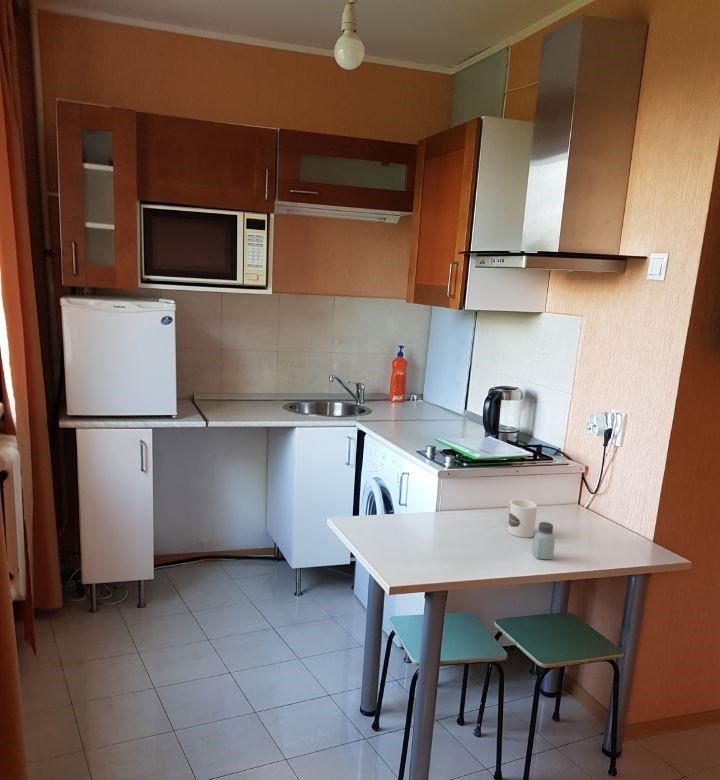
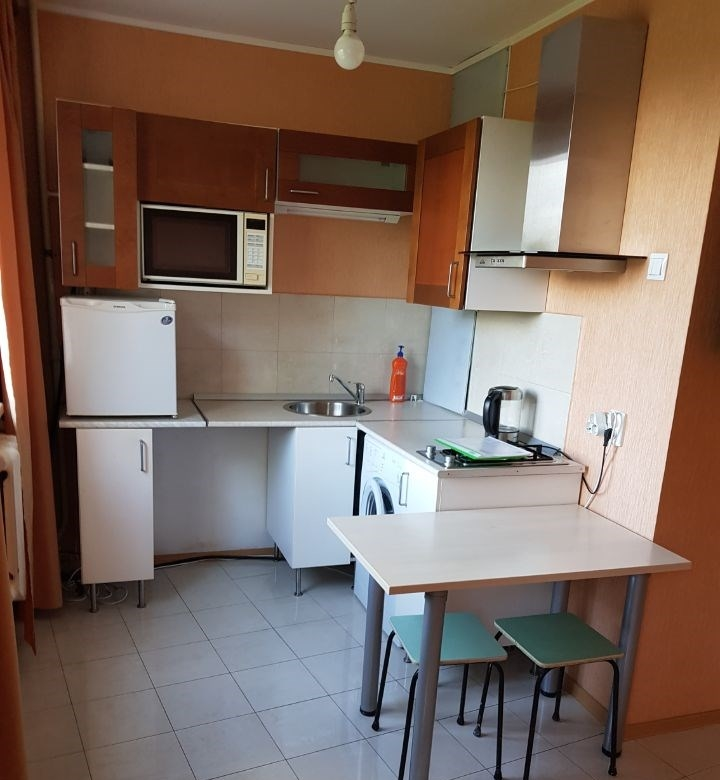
- saltshaker (544, 540)
- mug (519, 516)
